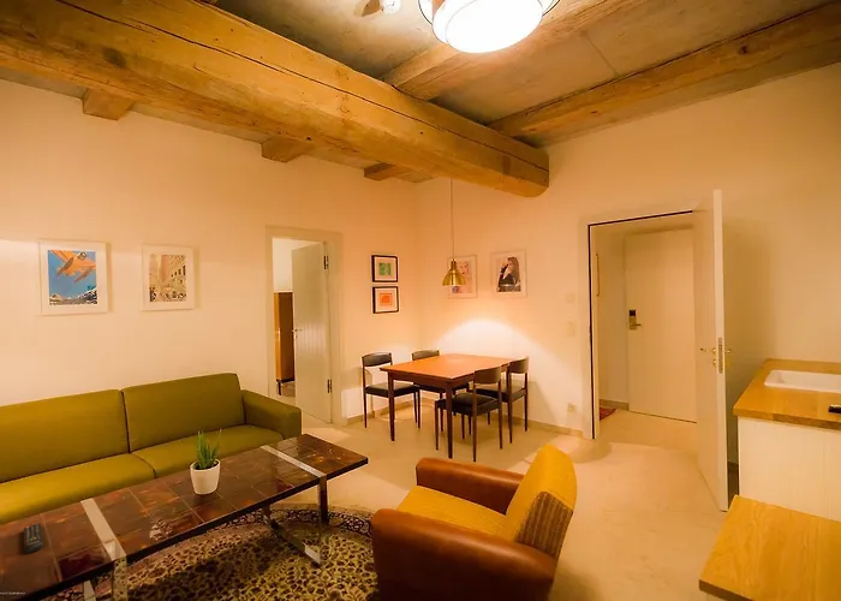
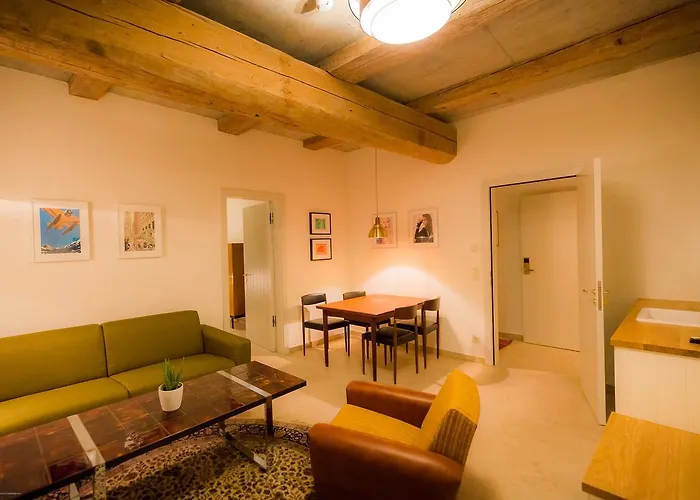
- remote control (32, 536)
